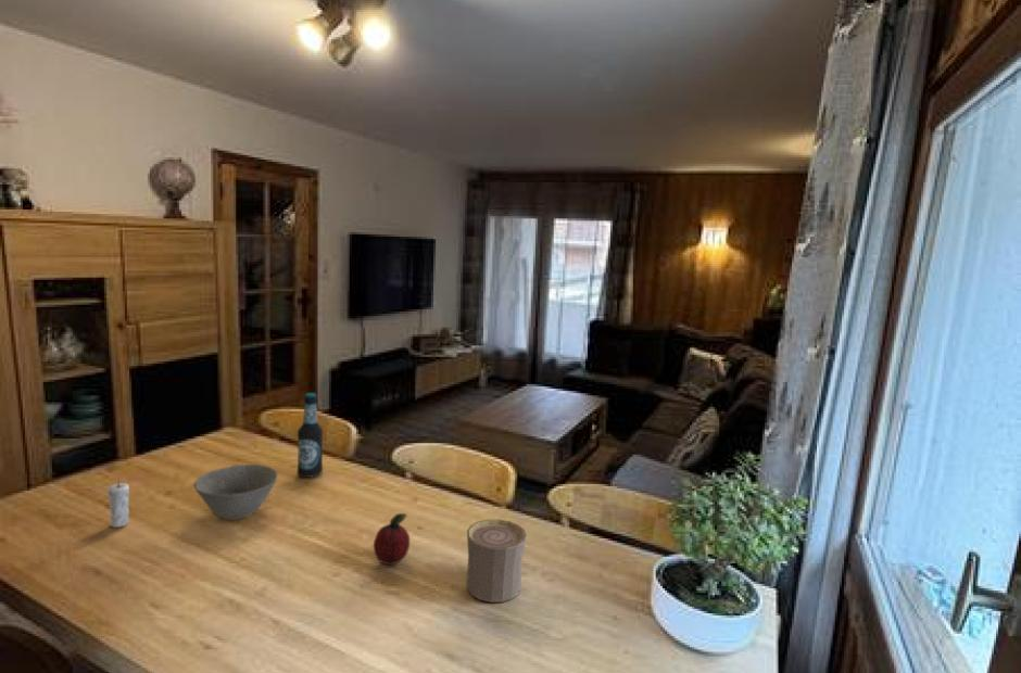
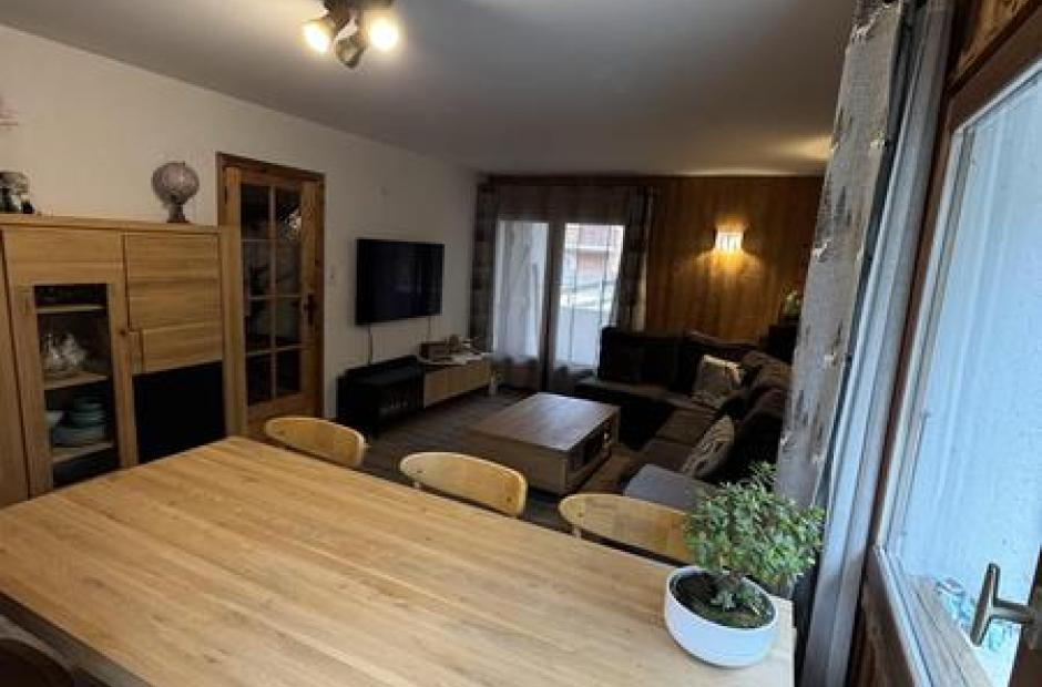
- fruit (393, 538)
- bowl (237, 496)
- bottle (310, 434)
- candle (118, 500)
- cup (494, 559)
